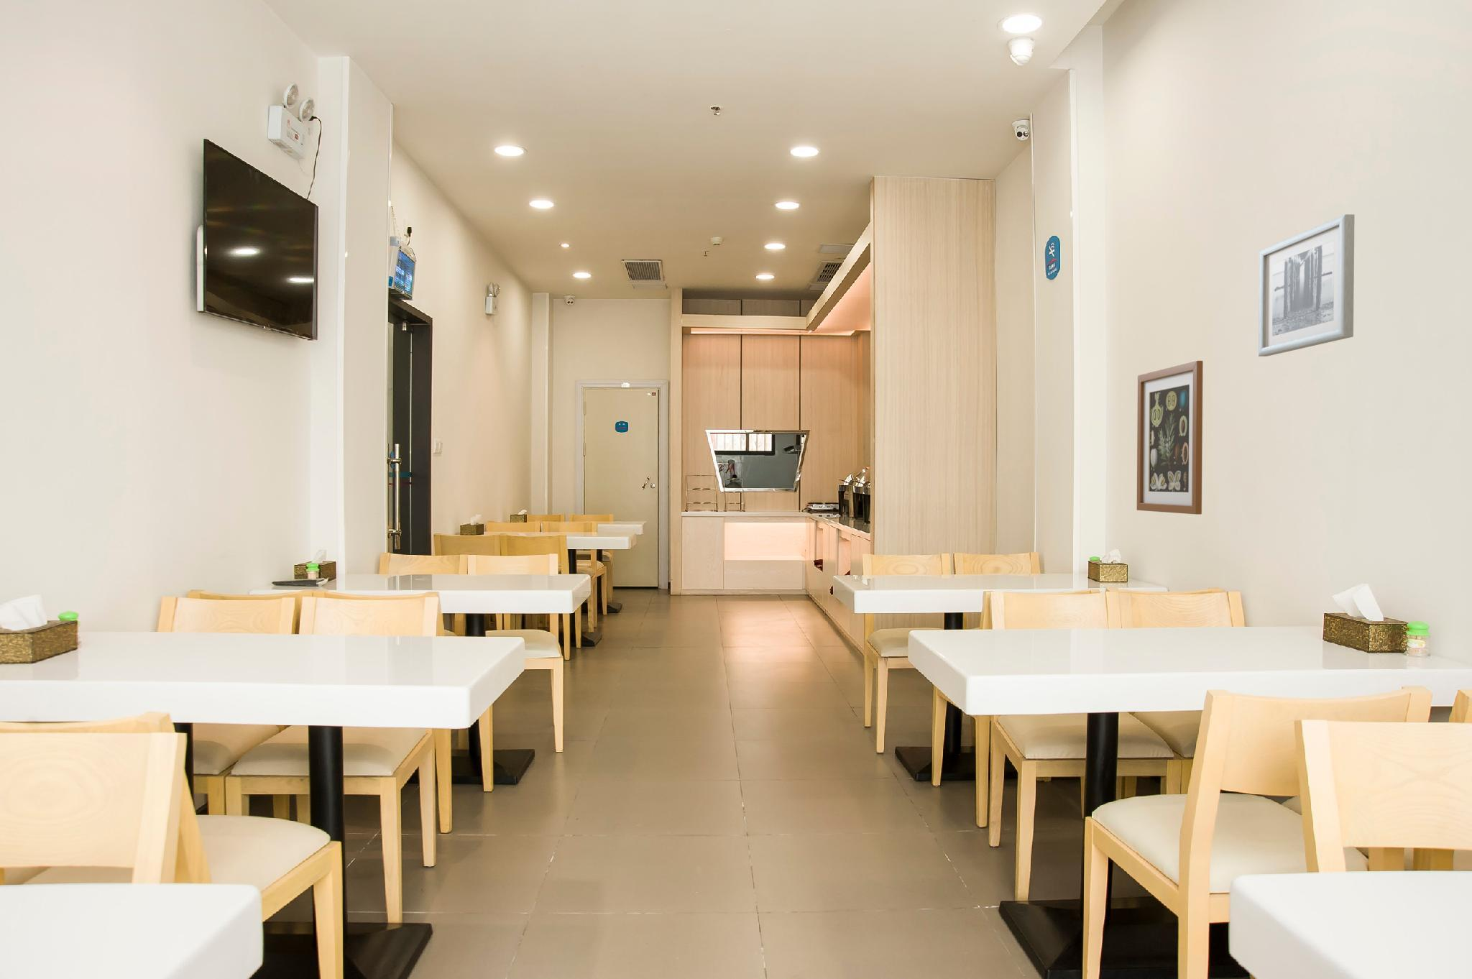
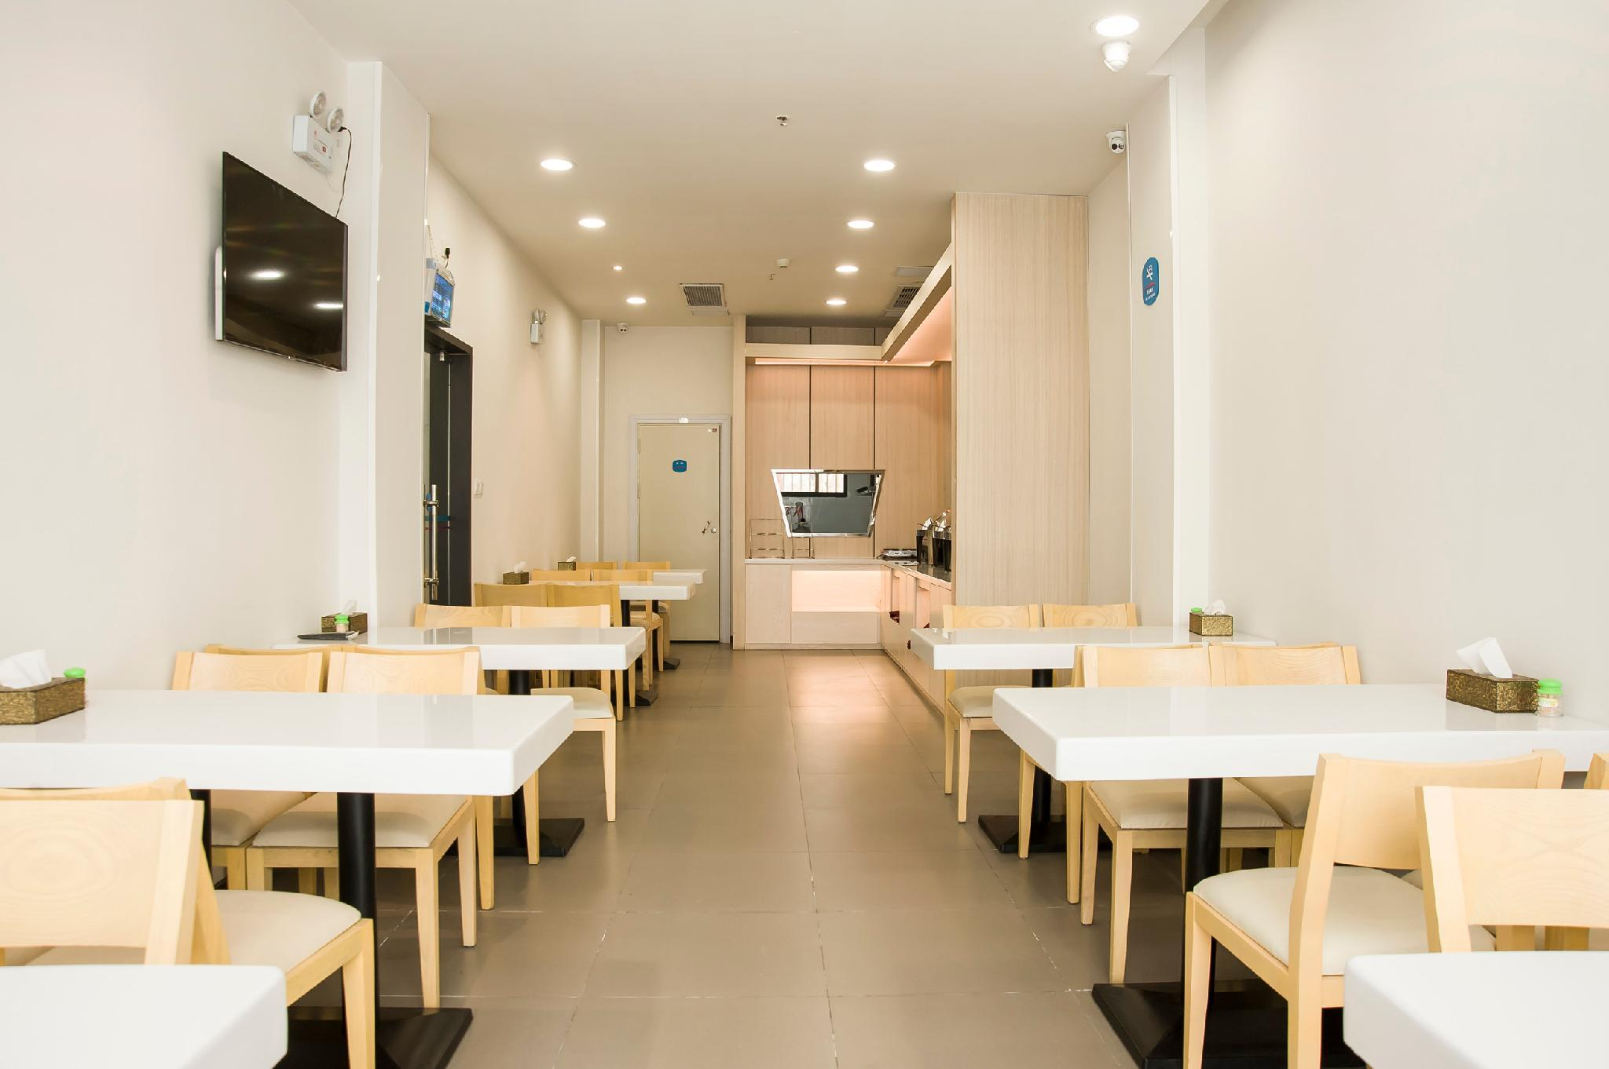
- wall art (1167, 440)
- wall art (1303, 291)
